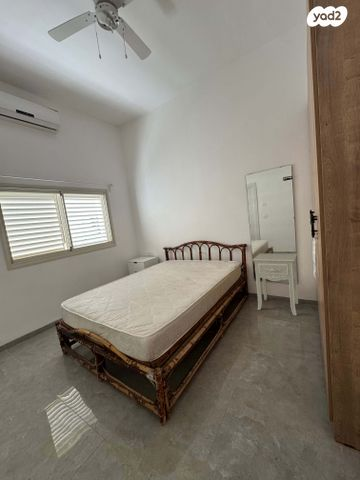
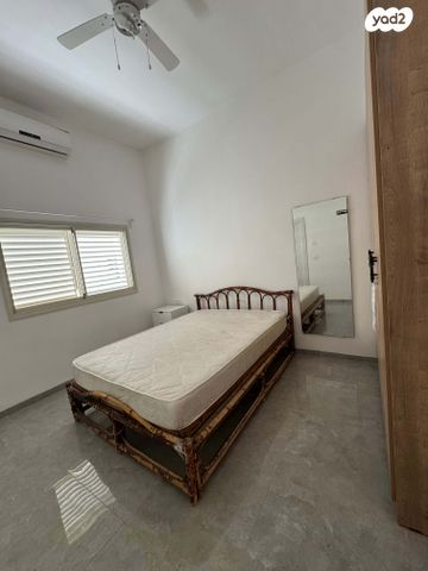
- nightstand (276, 280)
